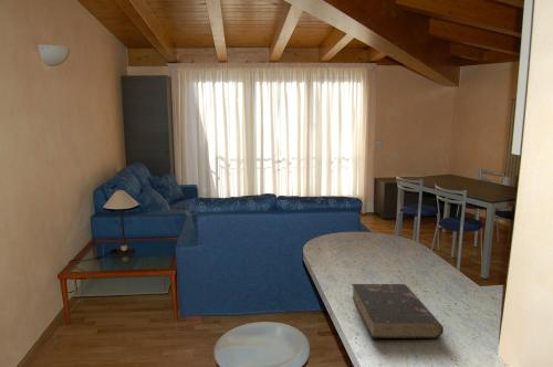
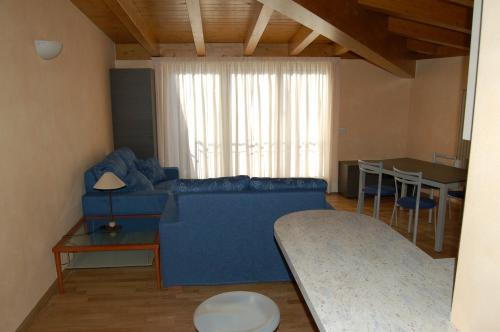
- book (392, 307)
